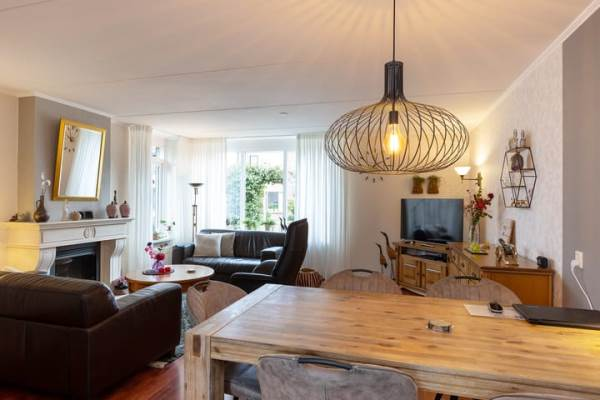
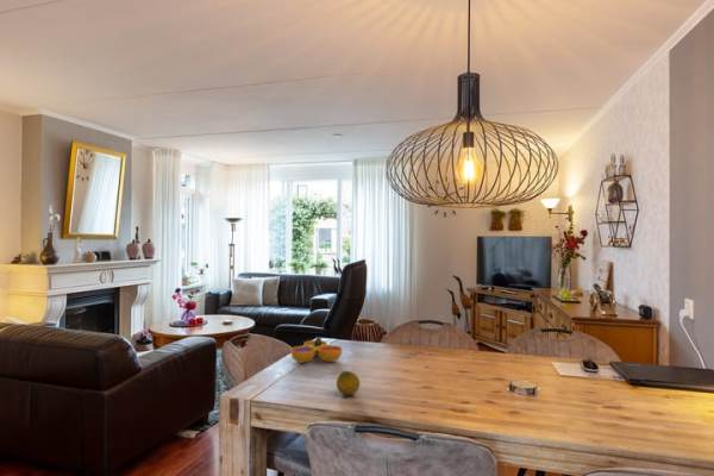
+ decorative bowl (319, 349)
+ fruit (347, 382)
